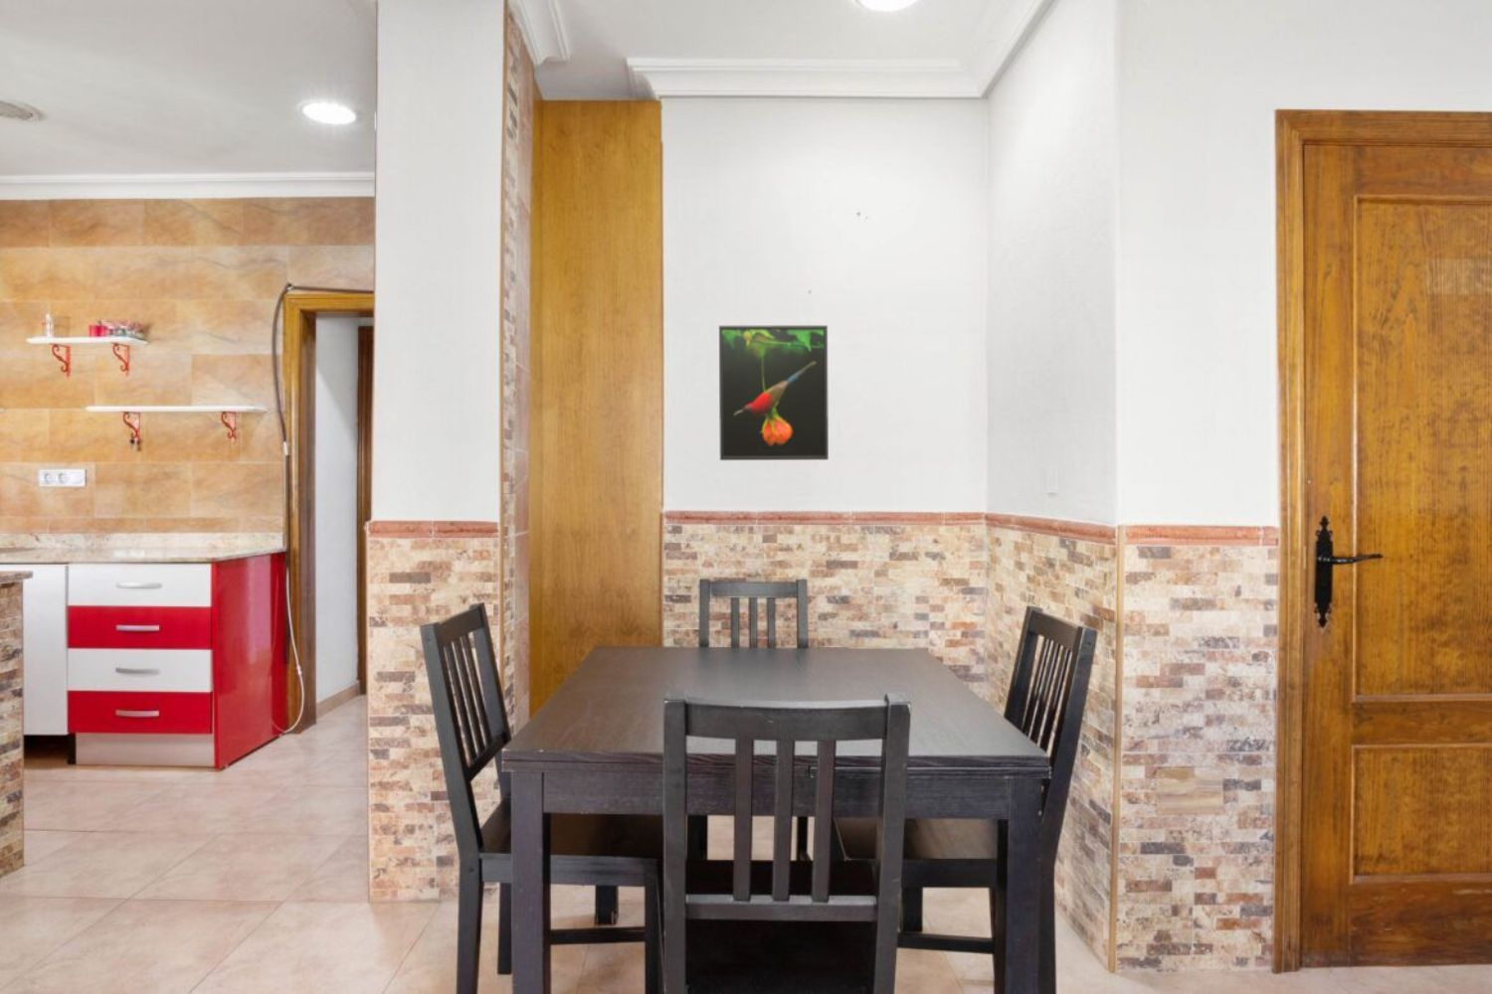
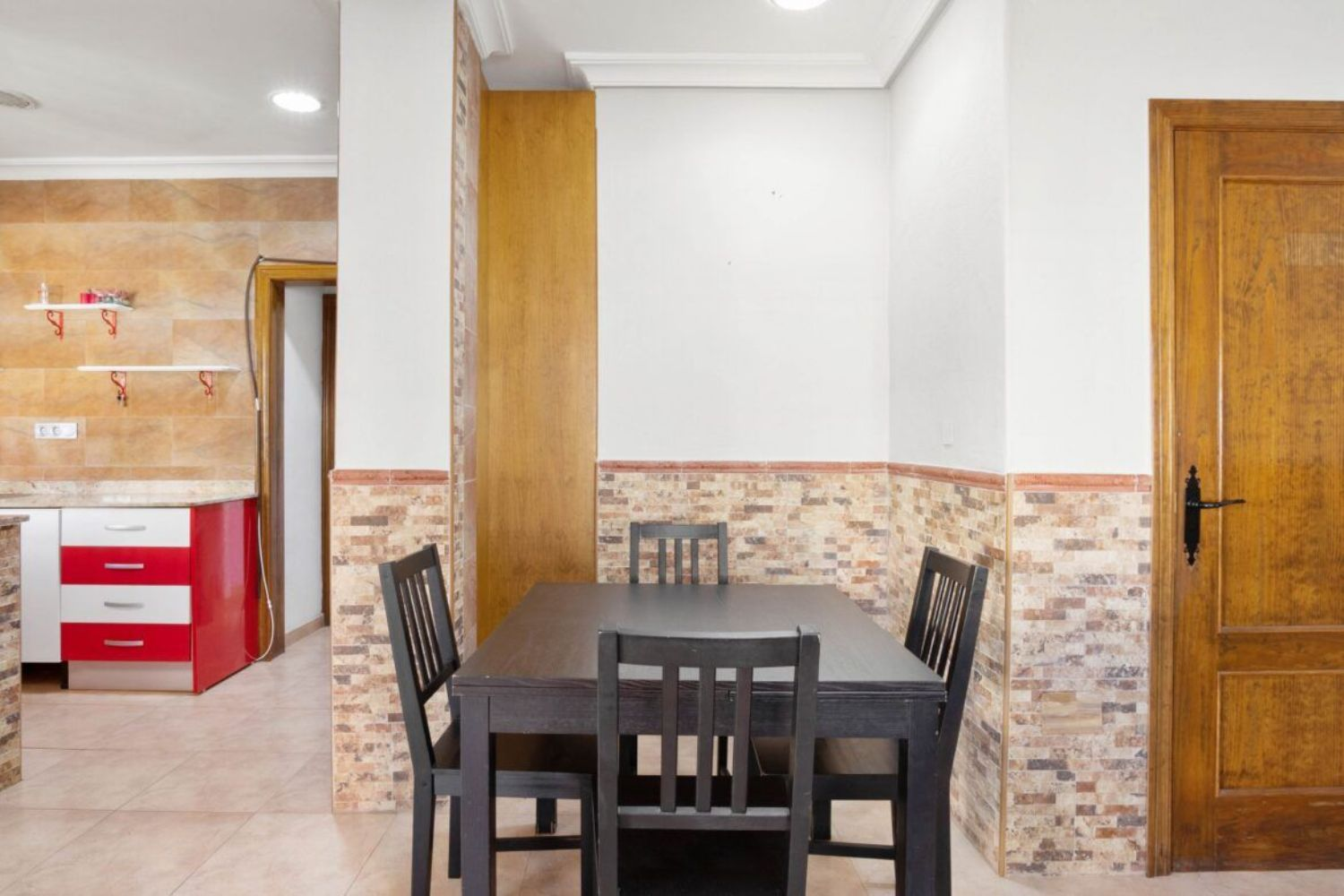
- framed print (773, 393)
